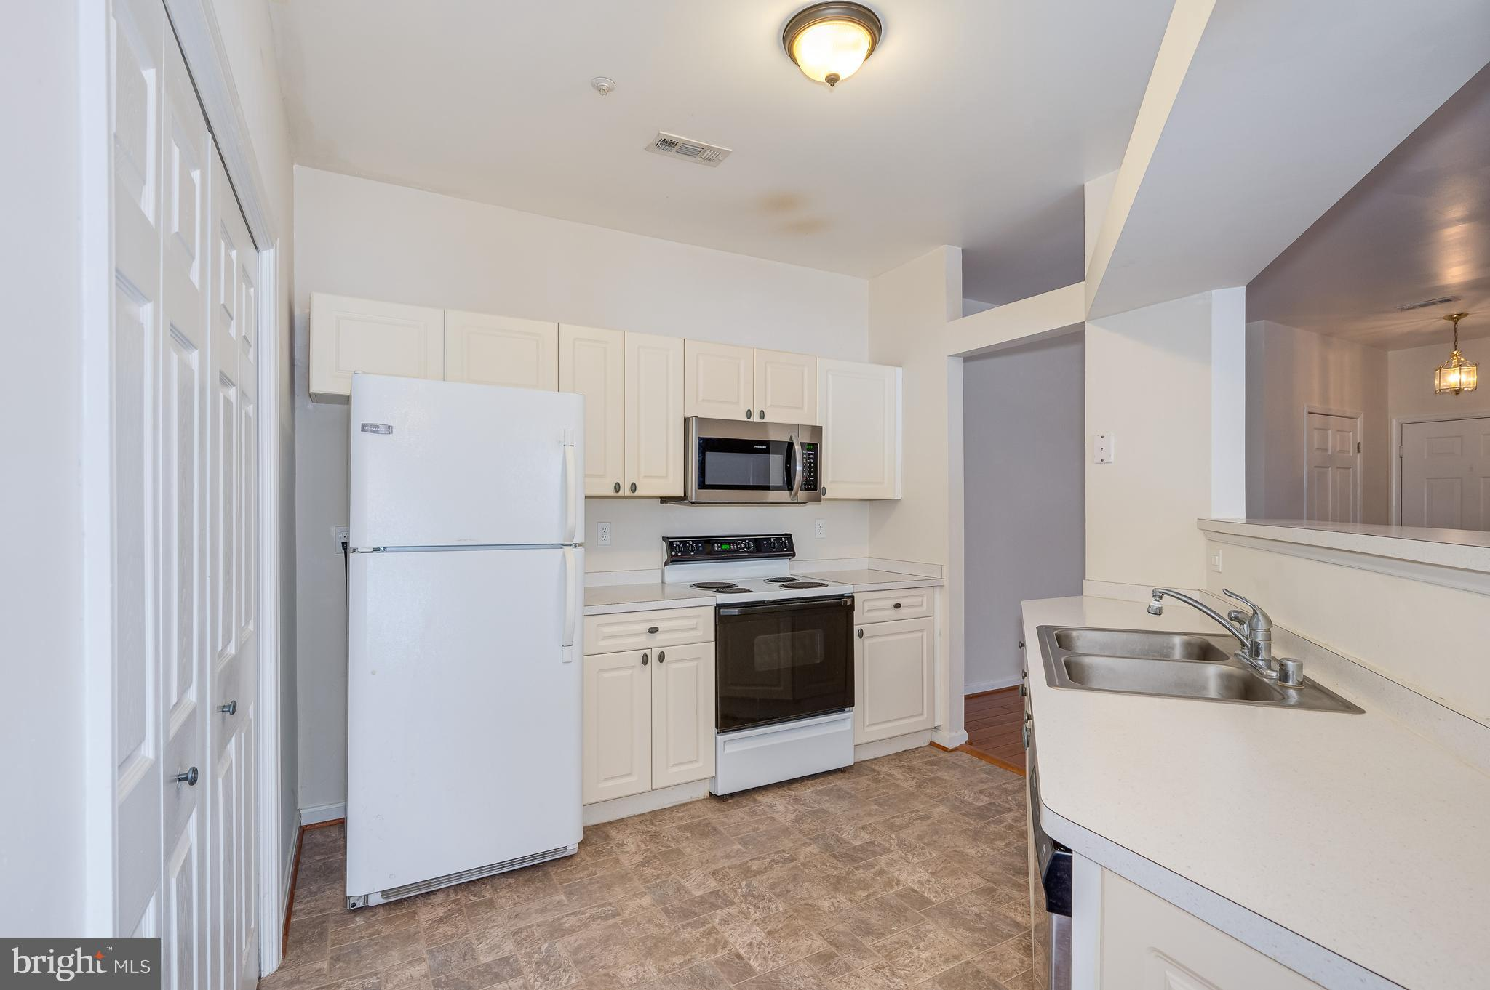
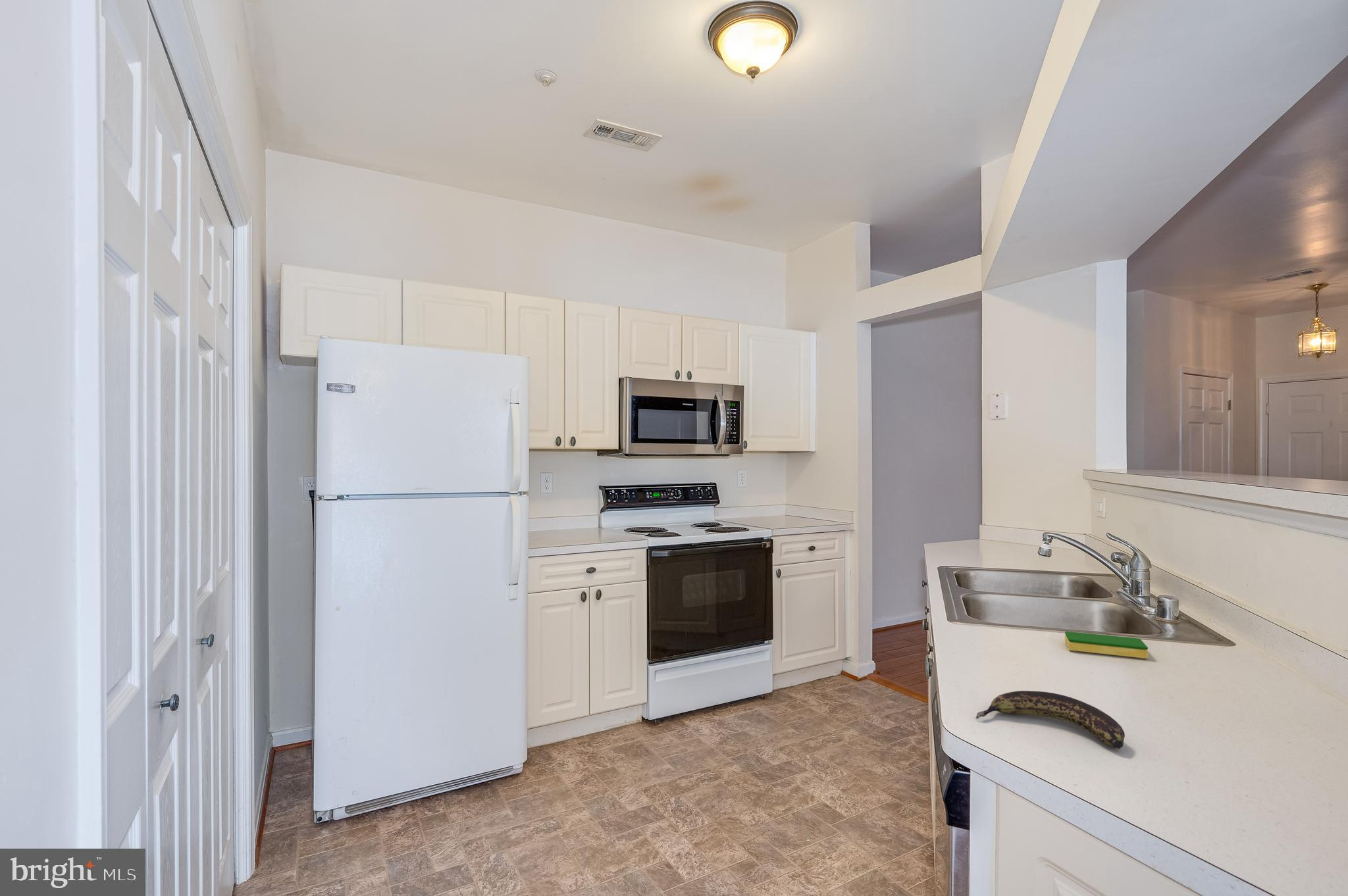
+ banana (1051, 712)
+ dish sponge (1104, 644)
